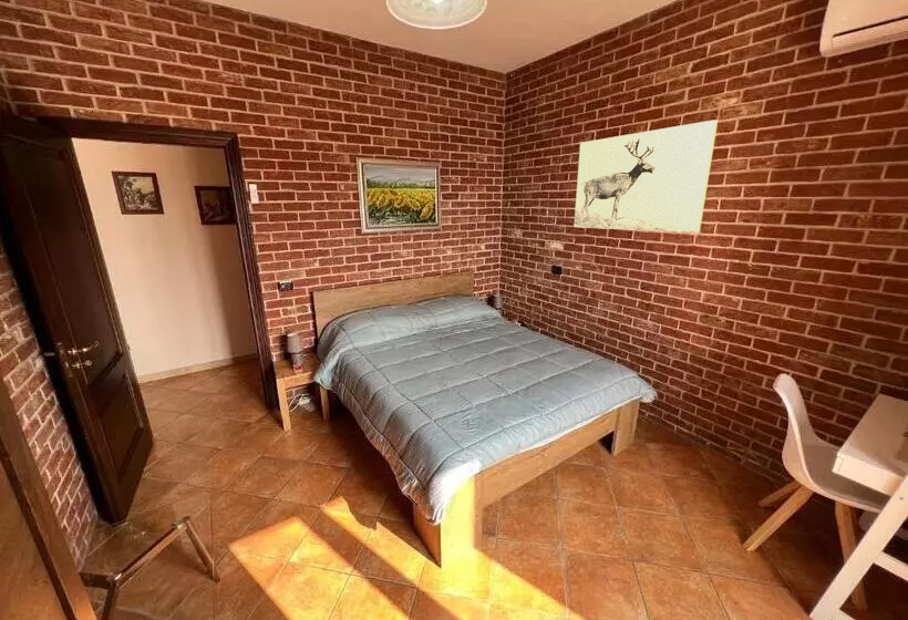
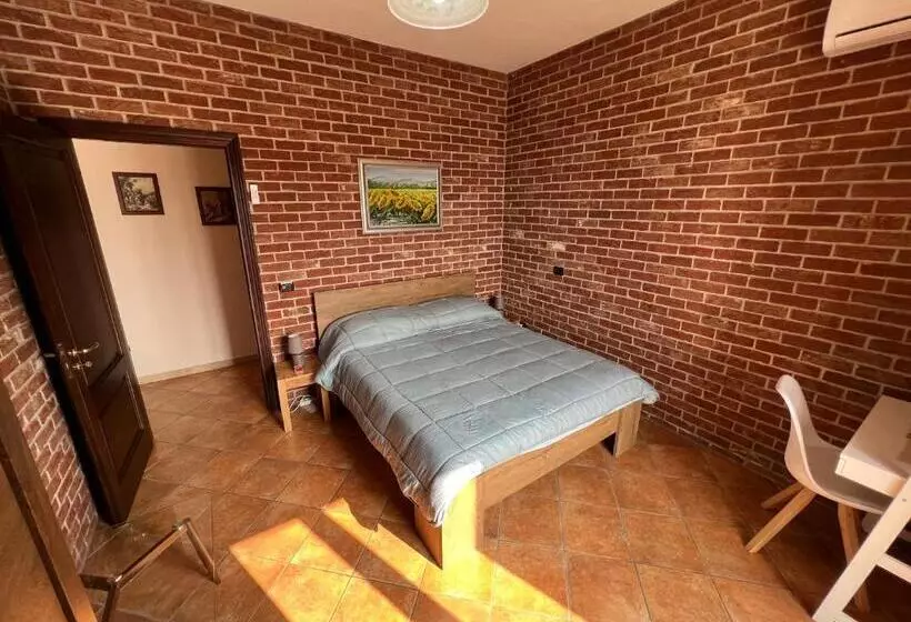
- wall art (633, 183)
